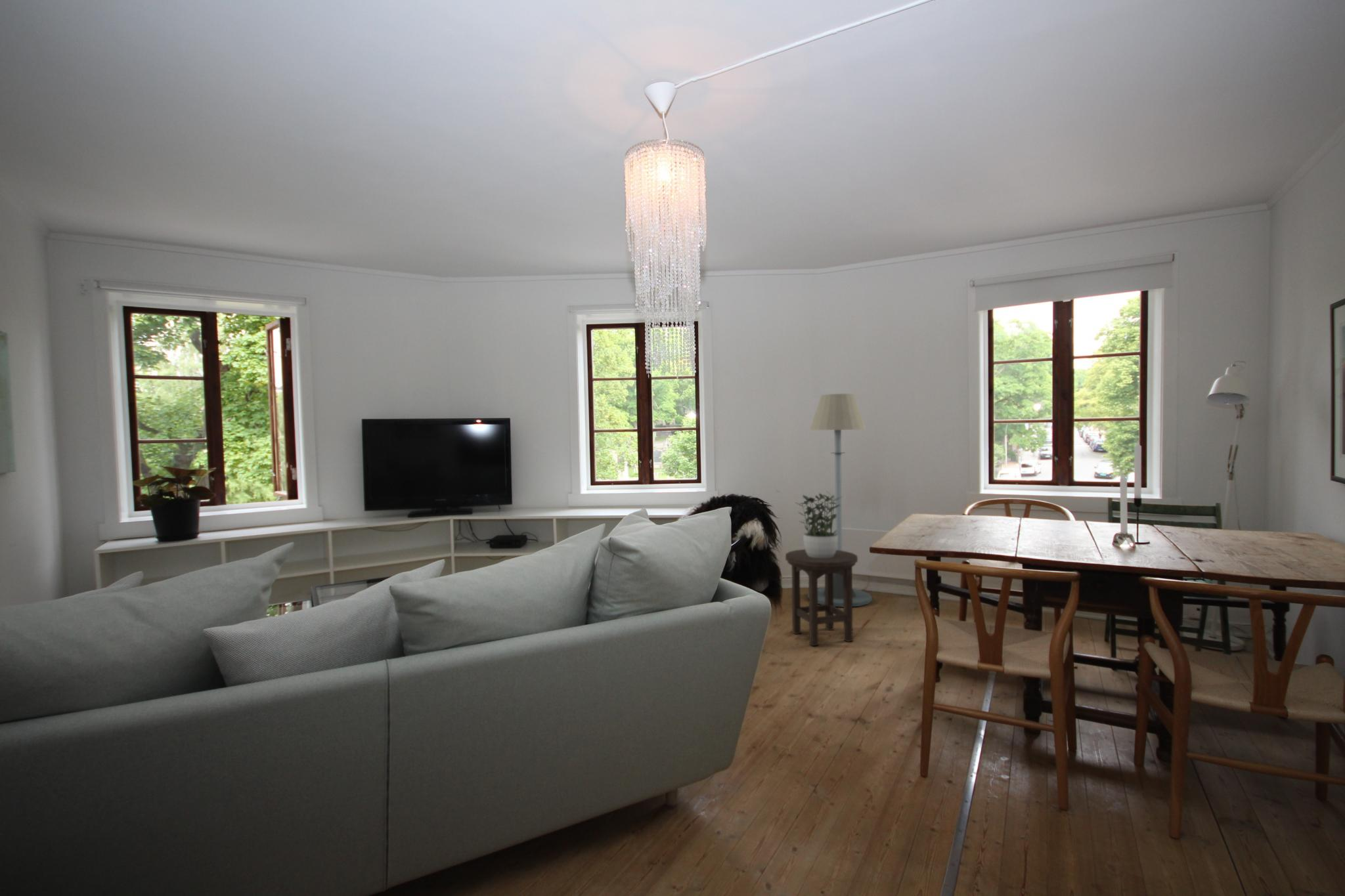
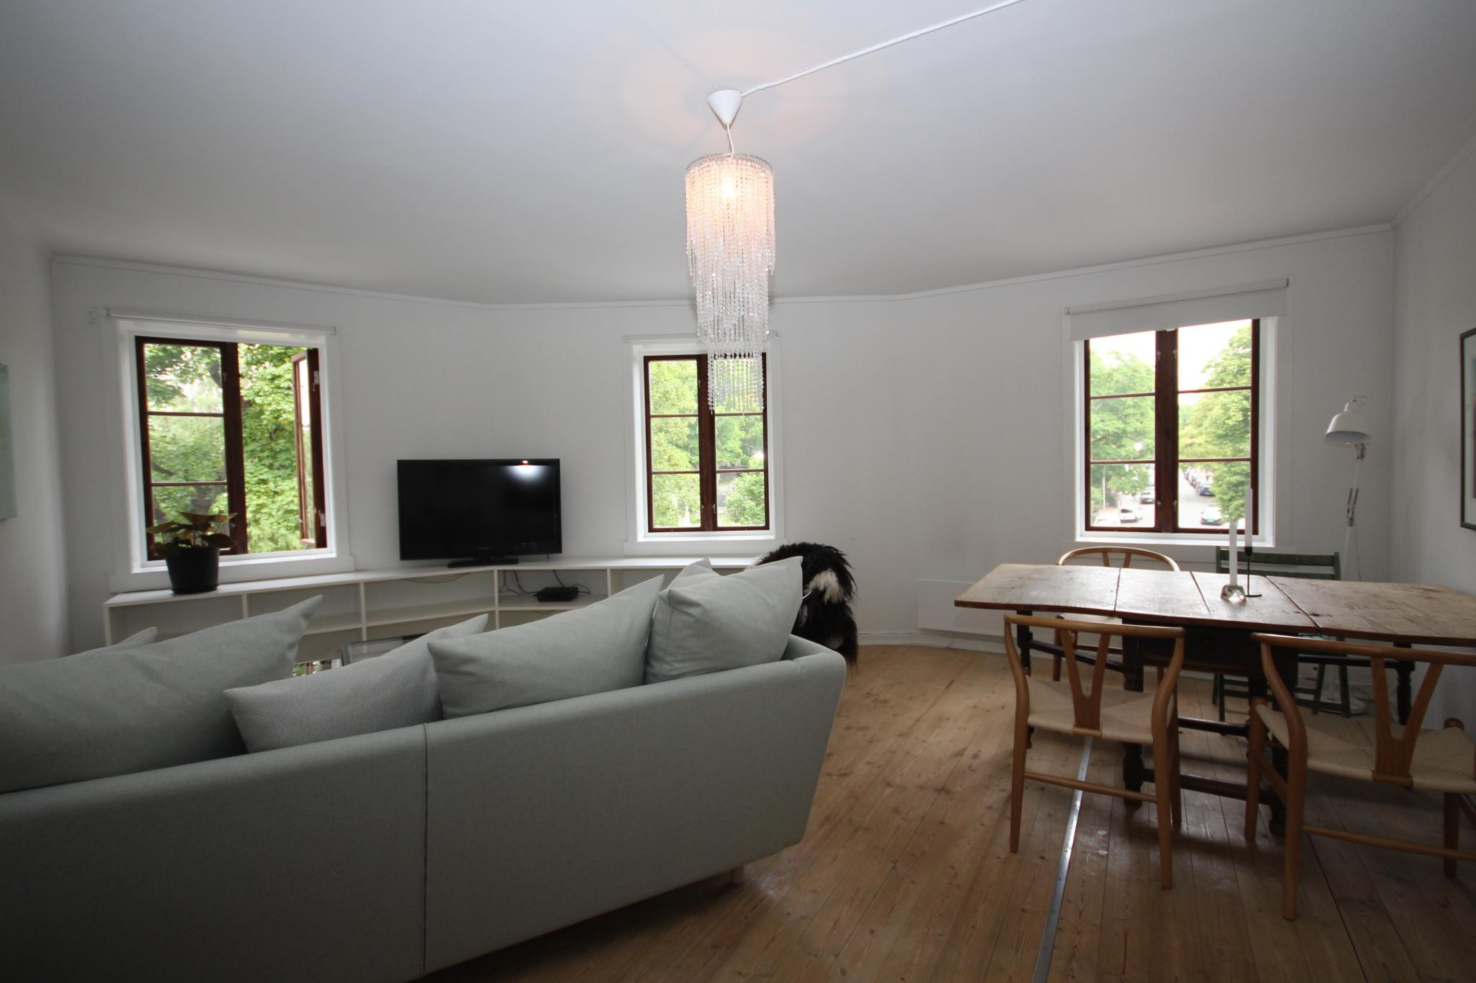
- floor lamp (838, 497)
- stool (825, 596)
- potted plant (820, 523)
